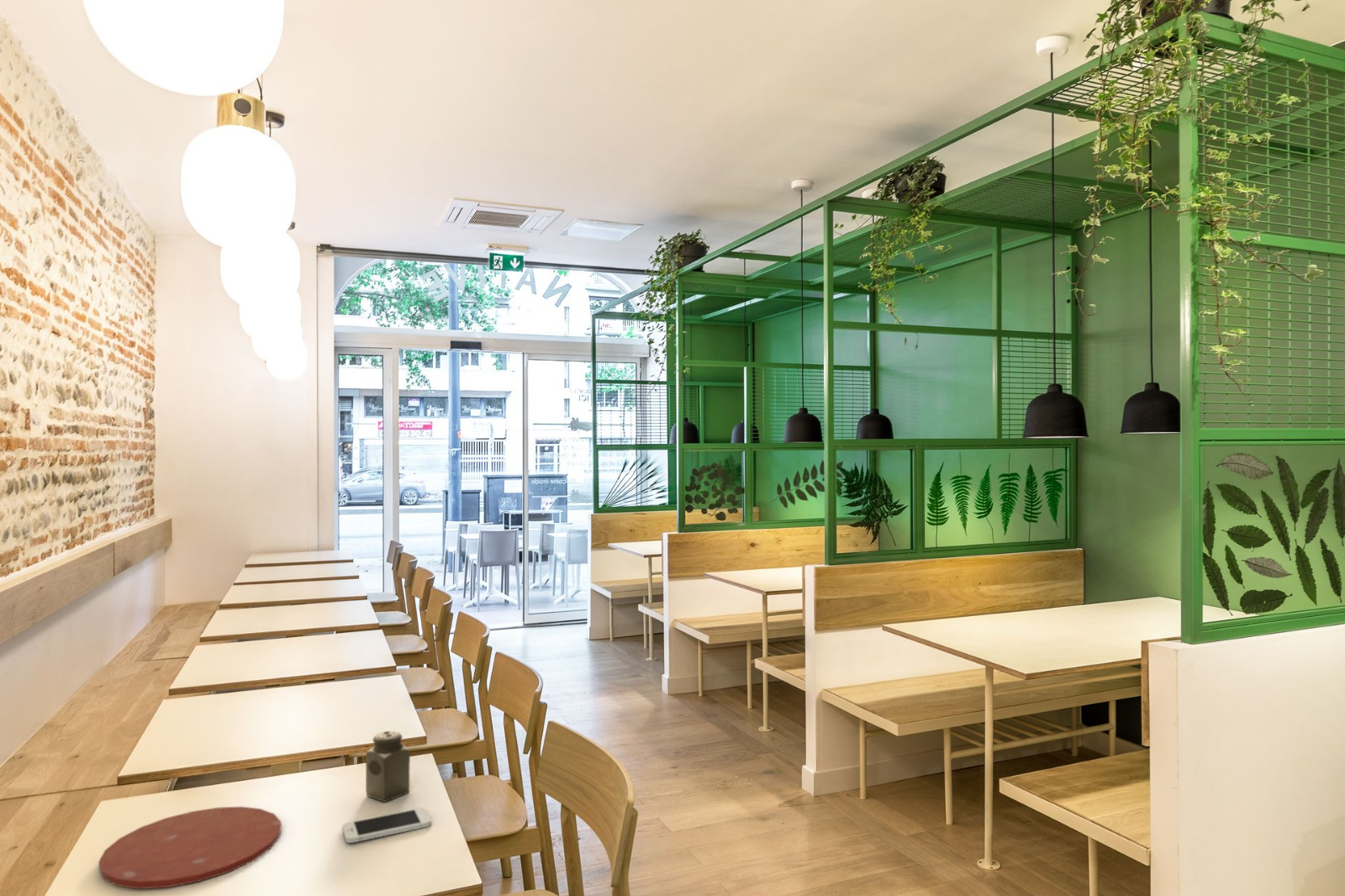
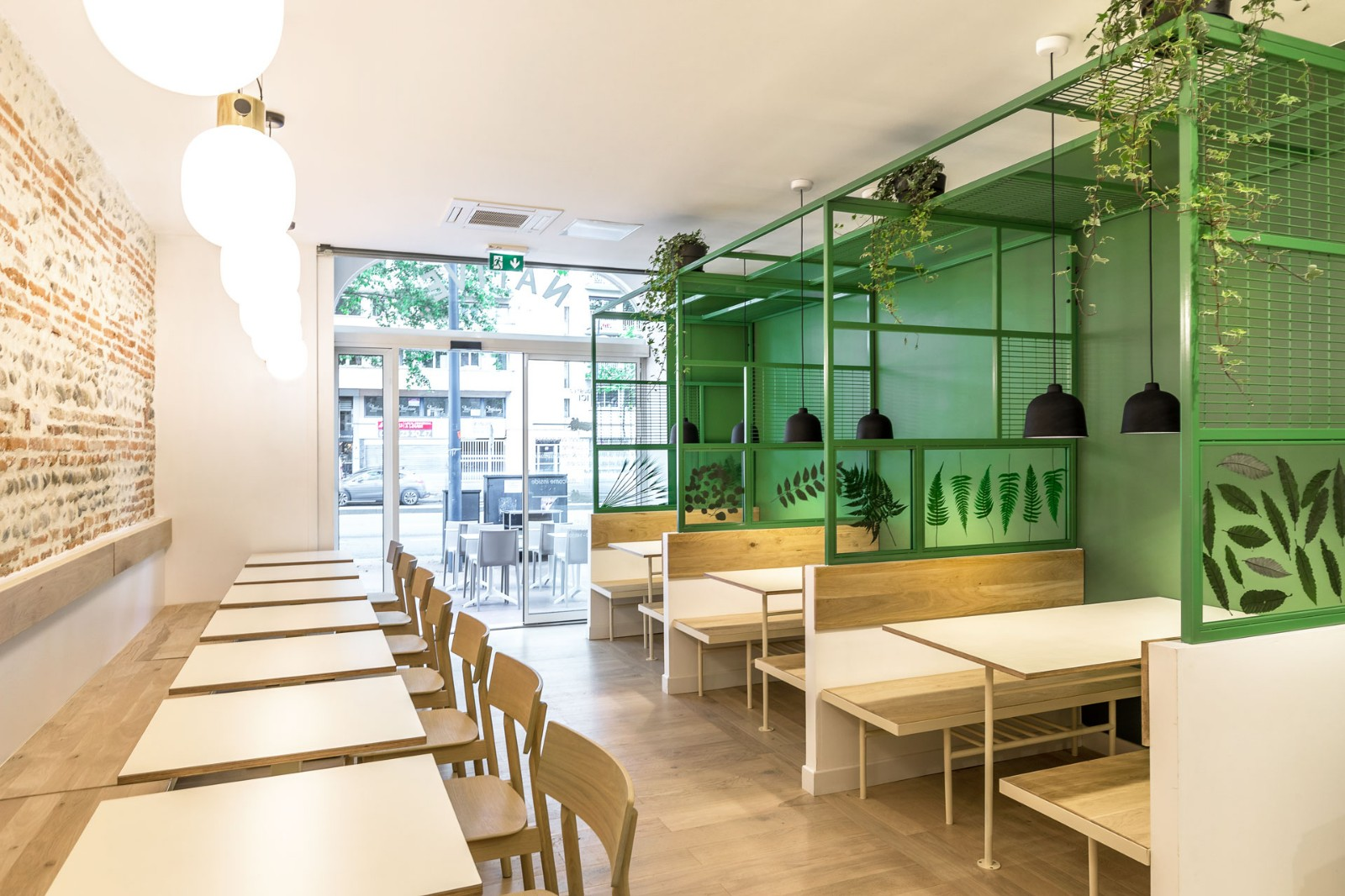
- salt shaker (388, 763)
- plate (194, 843)
- smartphone (387, 825)
